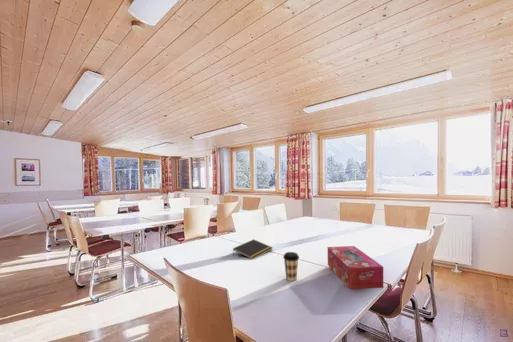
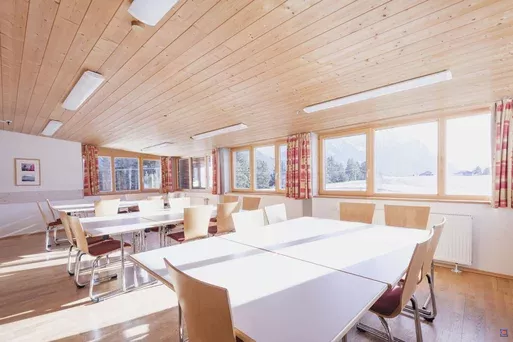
- coffee cup (291, 266)
- notepad (253, 248)
- tissue box (352, 265)
